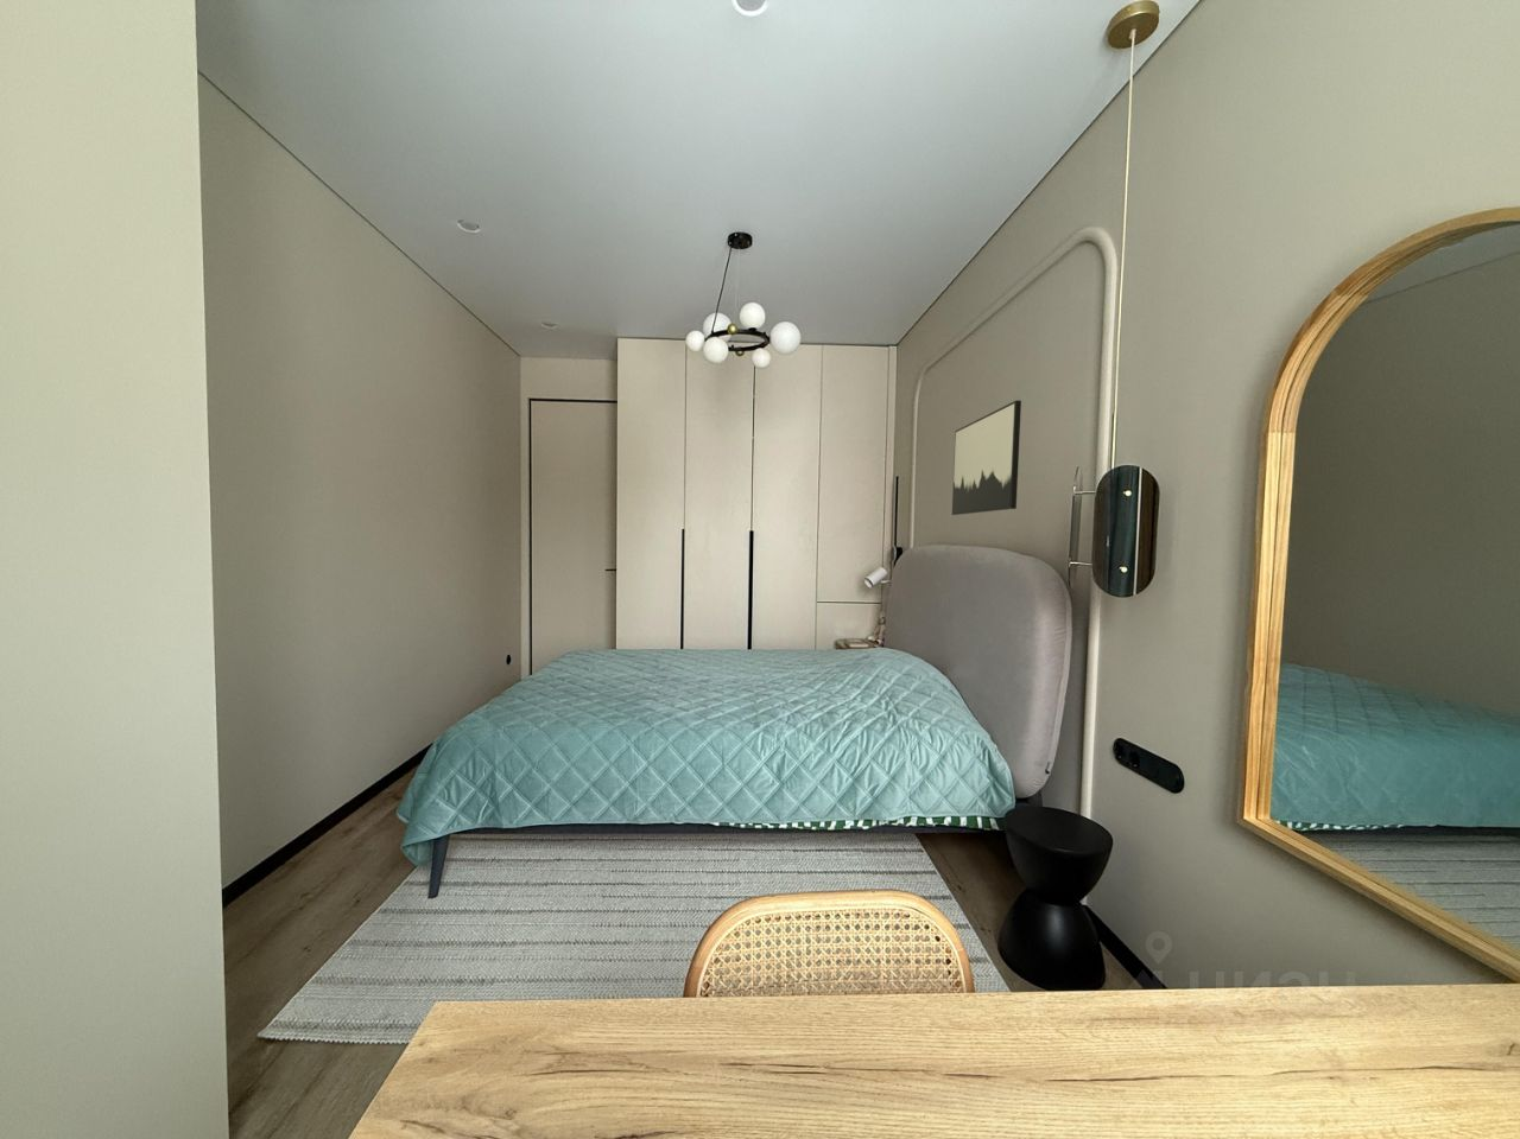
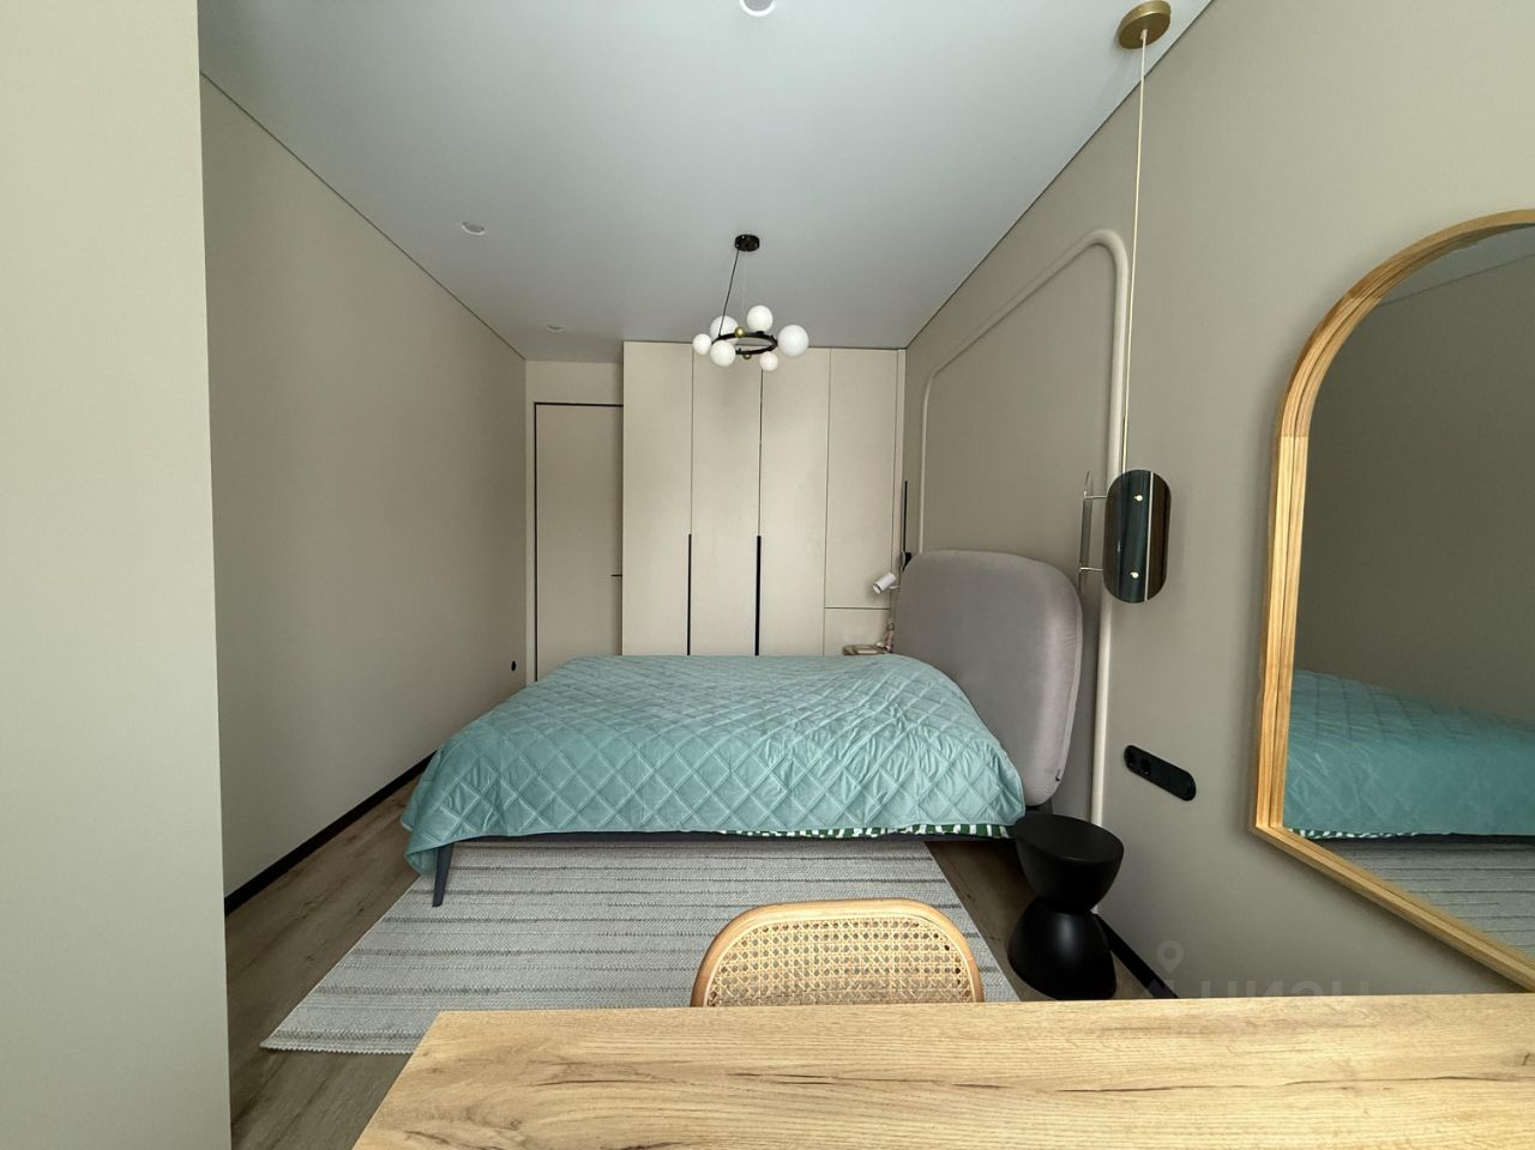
- wall art (981, 465)
